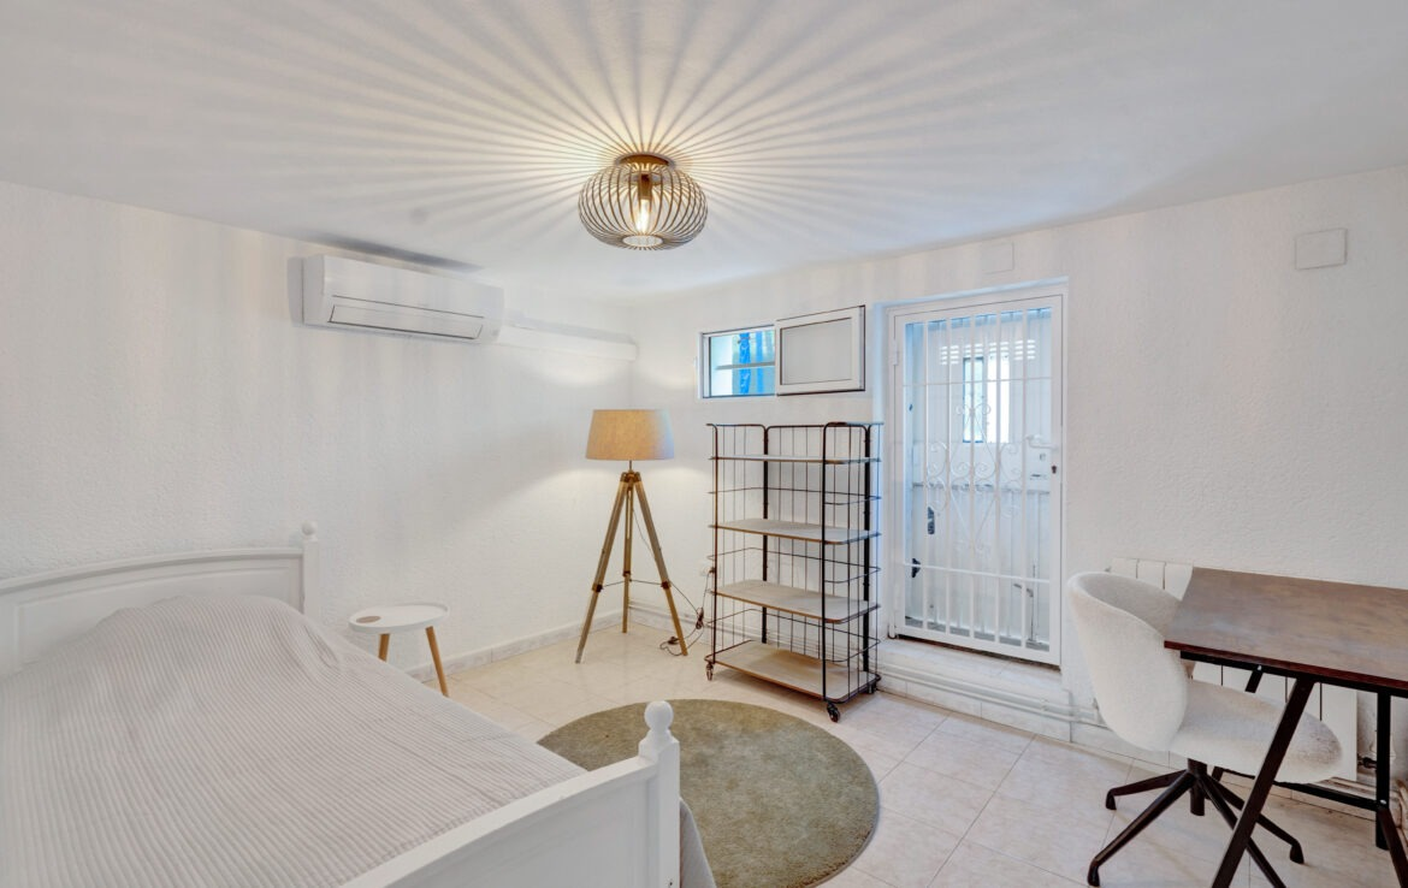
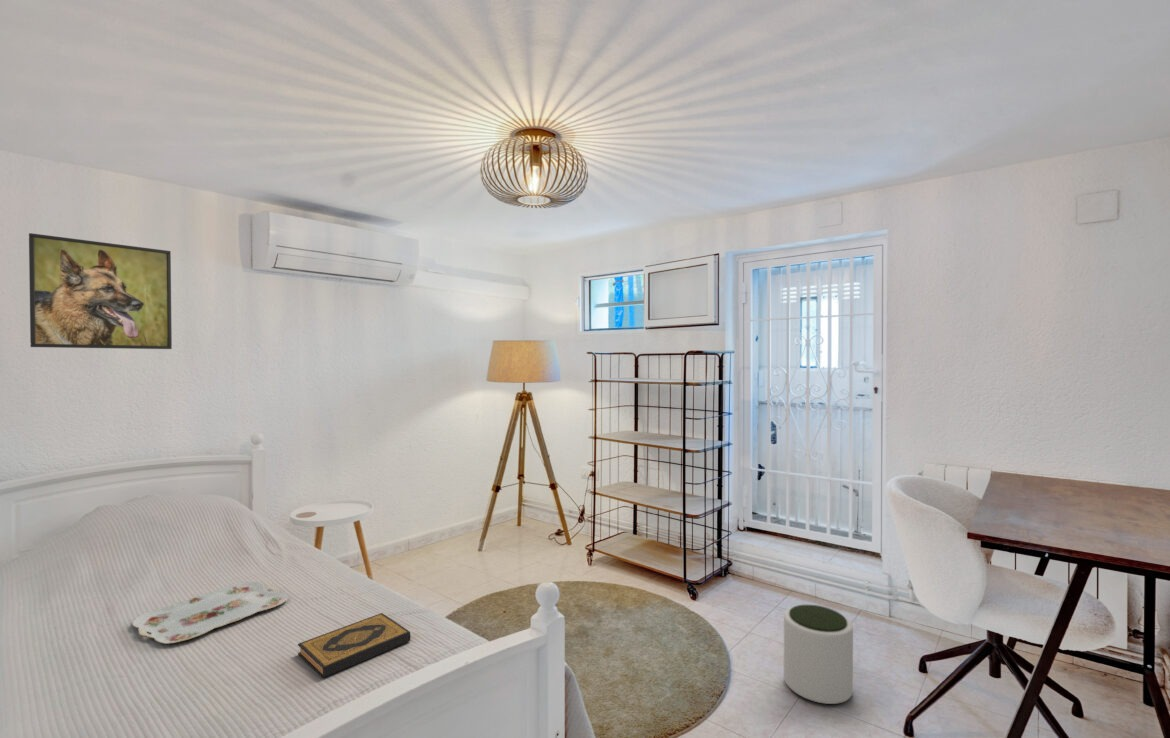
+ serving tray (214, 610)
+ hardback book (355, 642)
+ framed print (105, 295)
+ plant pot (817, 651)
